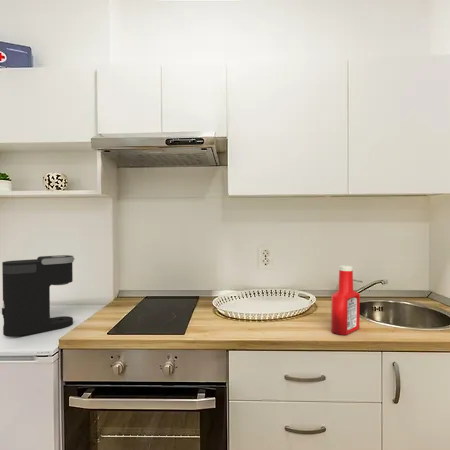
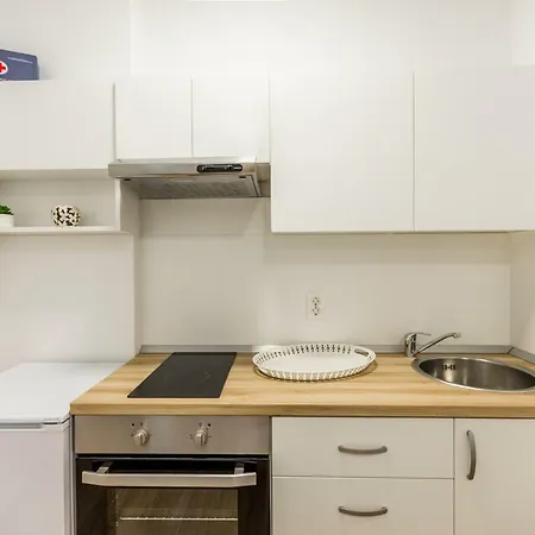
- soap bottle (345, 298)
- coffee maker (40, 293)
